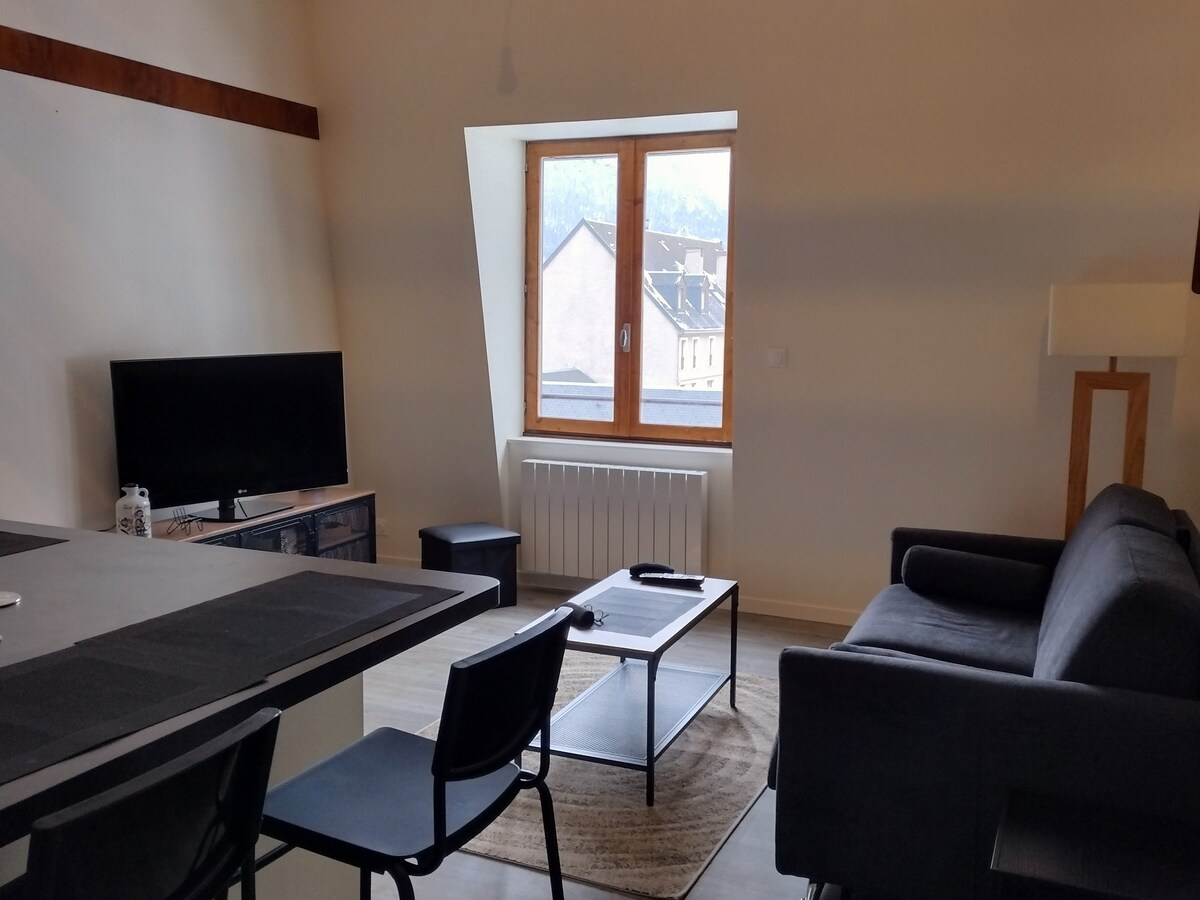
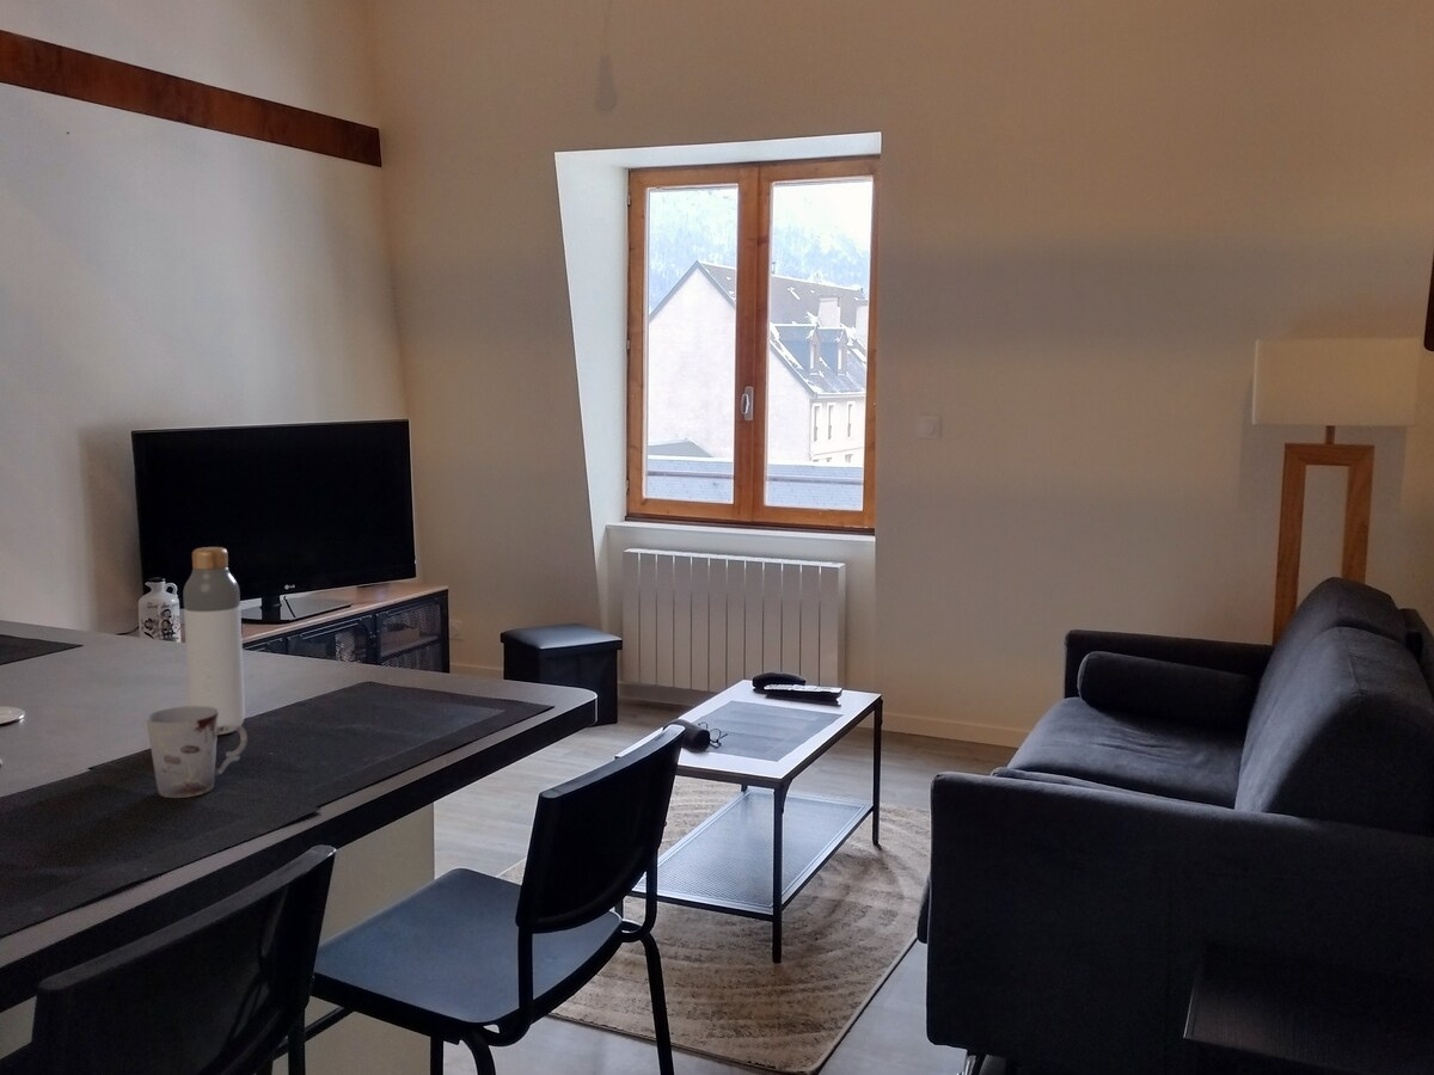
+ cup (197, 750)
+ bottle (213, 640)
